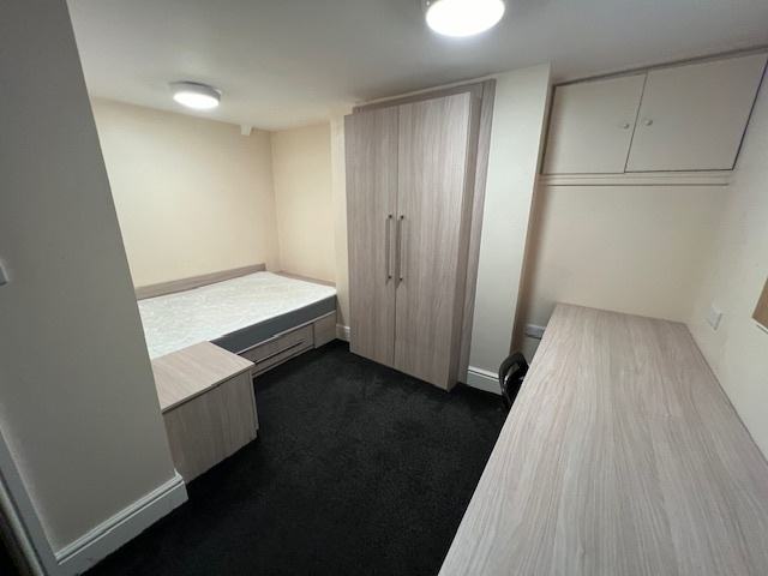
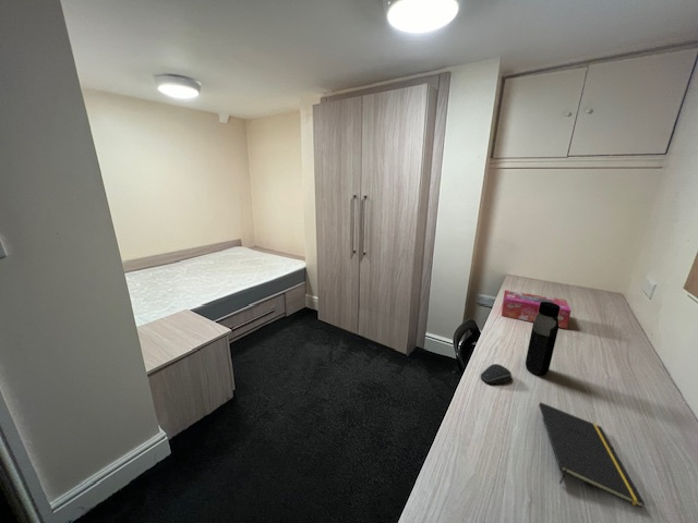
+ tissue box (533, 307)
+ computer mouse (496, 373)
+ water bottle (542, 338)
+ notepad (582, 446)
